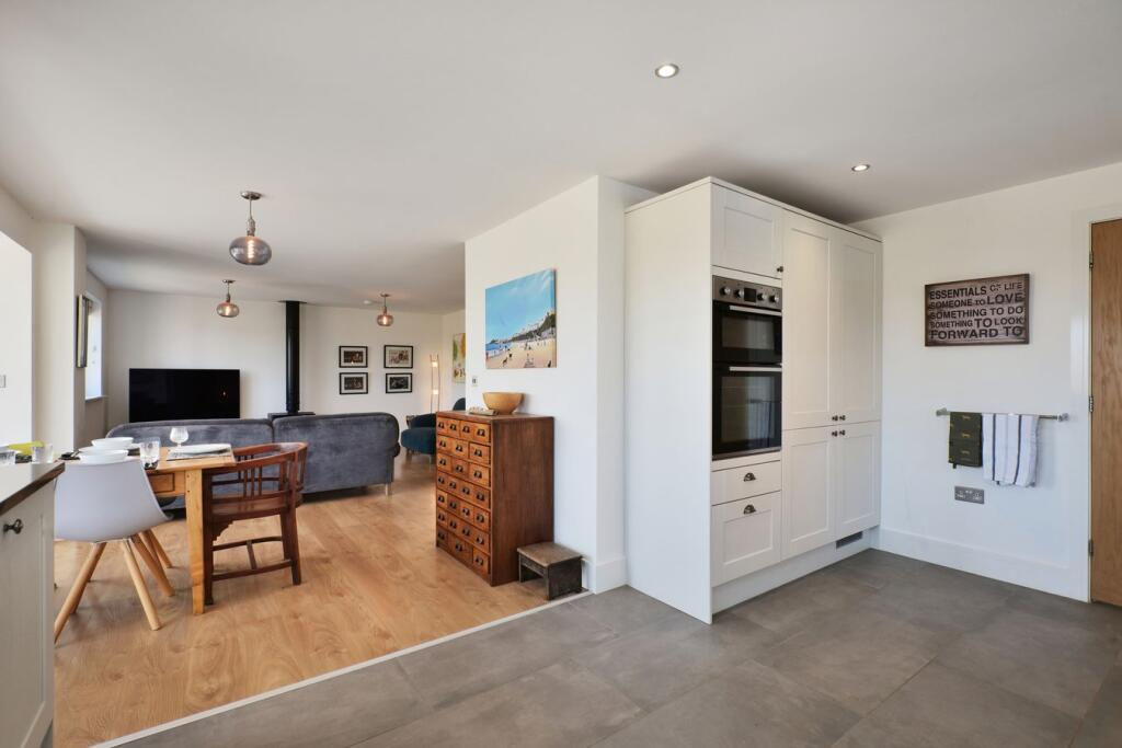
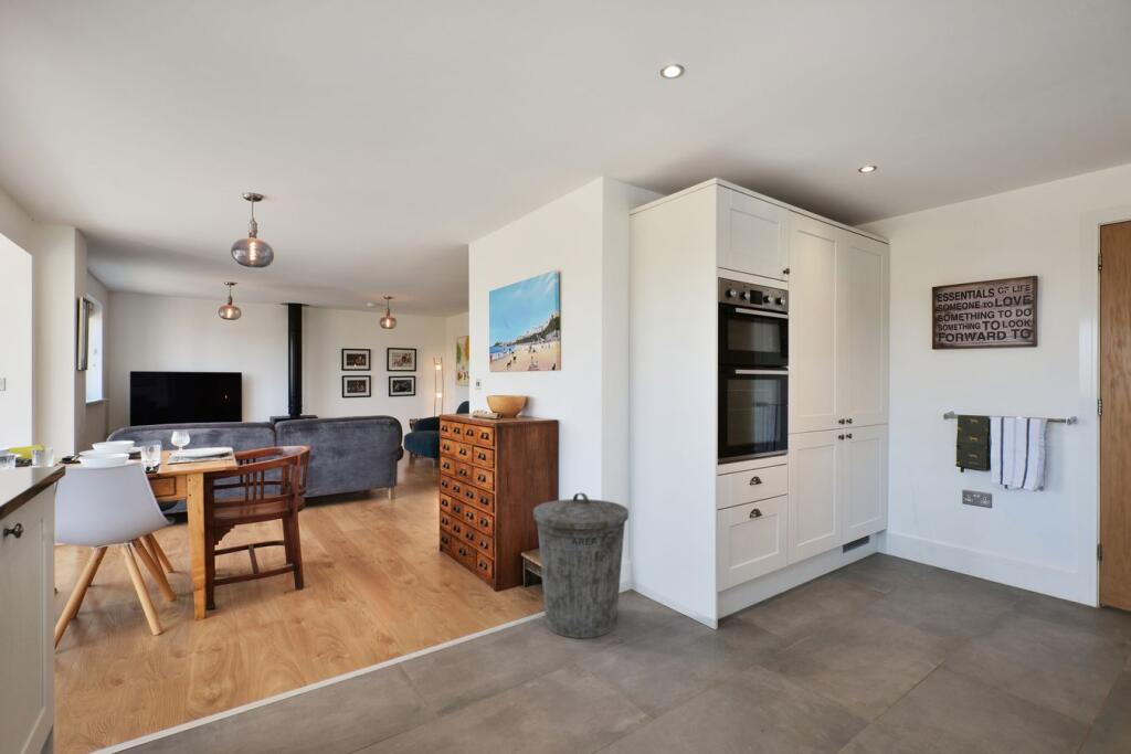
+ trash can (580, 556)
